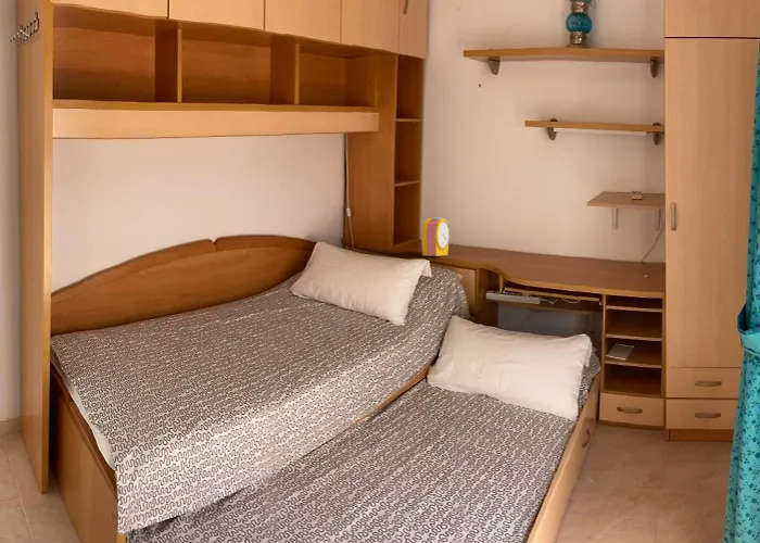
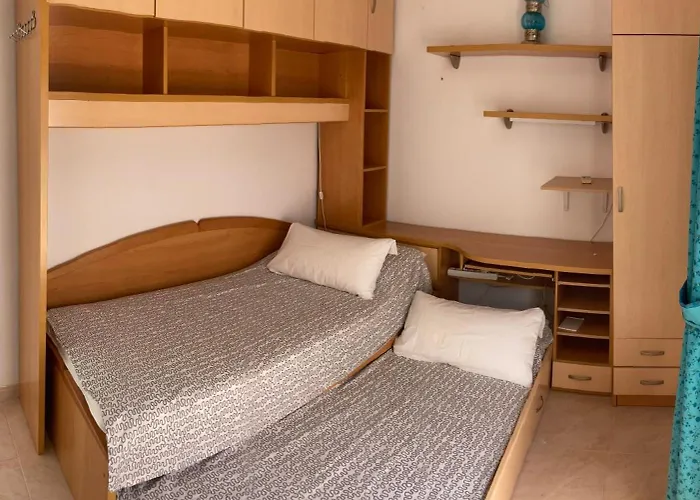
- alarm clock (435, 236)
